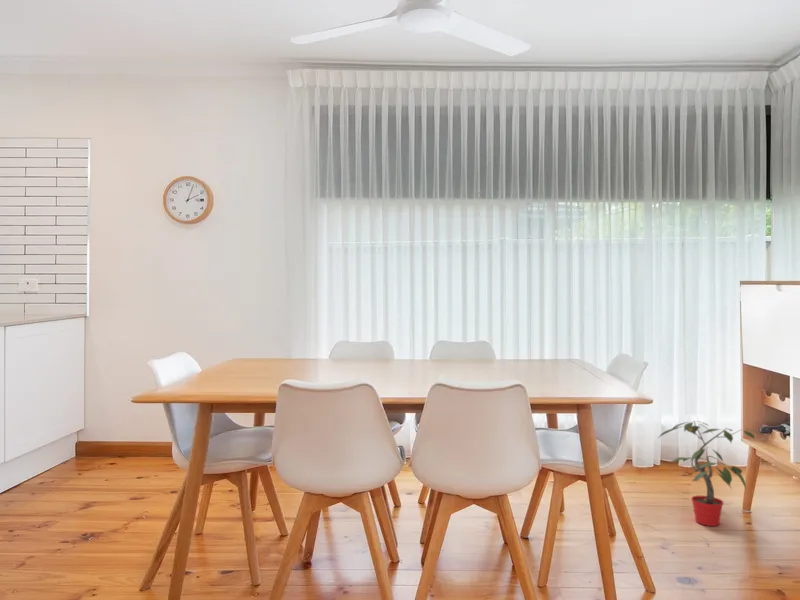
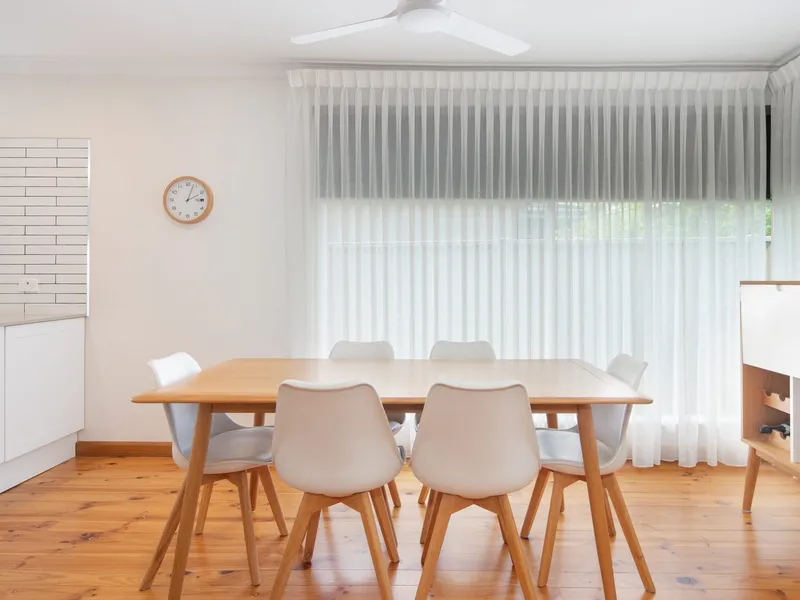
- potted plant (708, 471)
